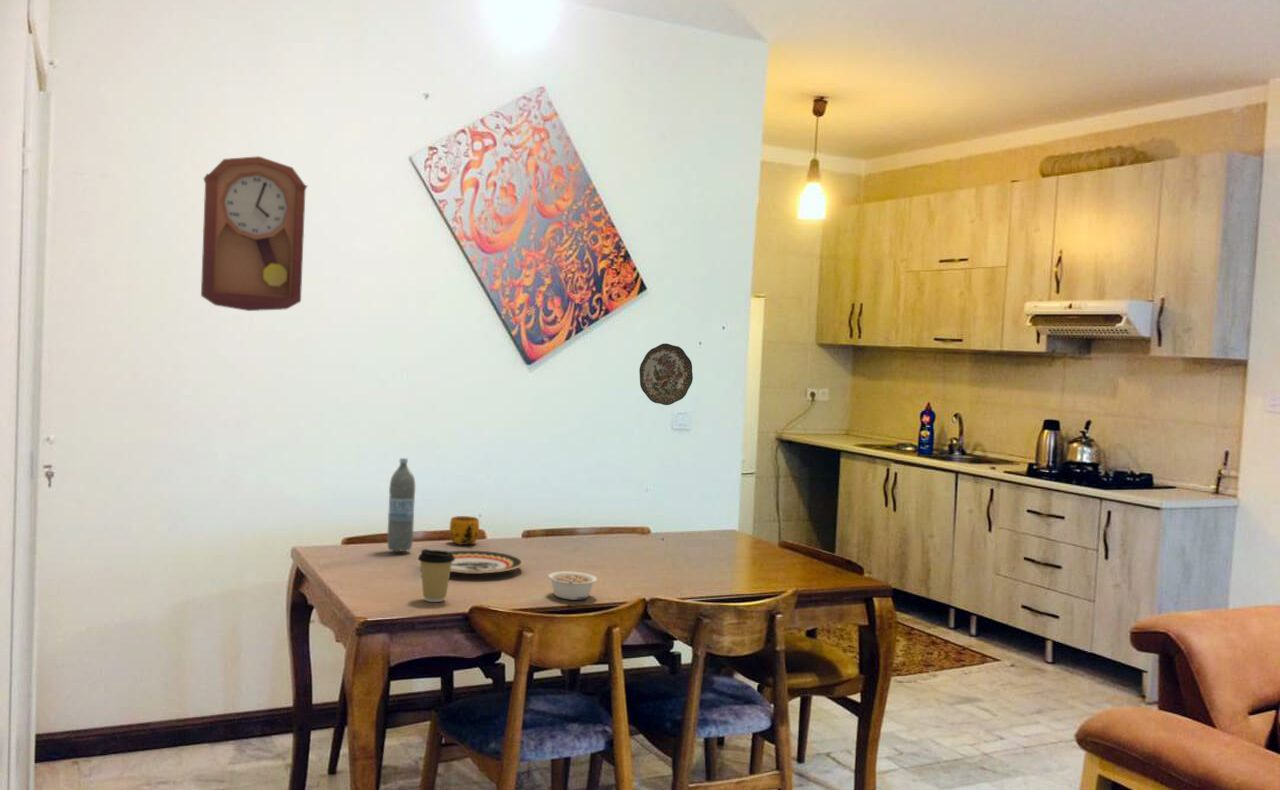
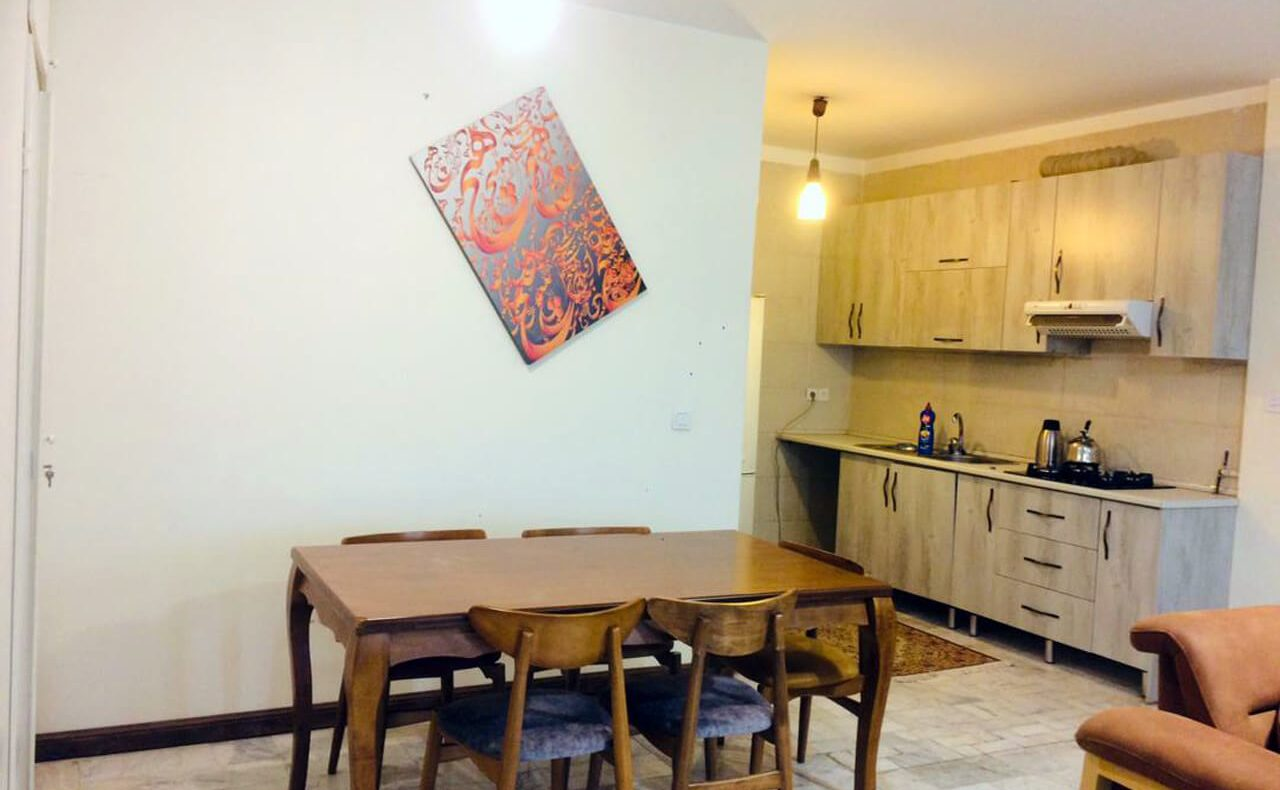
- plate (472, 564)
- decorative plate (665, 374)
- water bottle (401, 505)
- mug (466, 531)
- legume (573, 584)
- pendulum clock (253, 235)
- coffee cup (435, 575)
